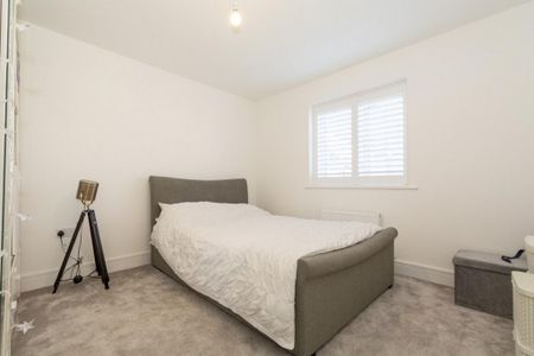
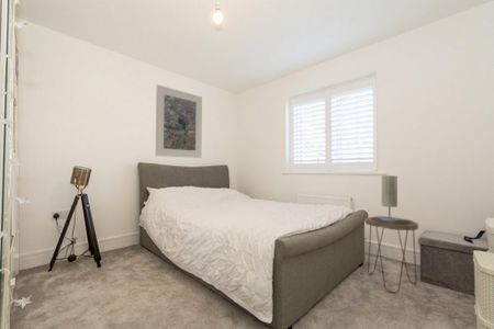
+ table lamp (389, 197)
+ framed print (180, 124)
+ side table (380, 251)
